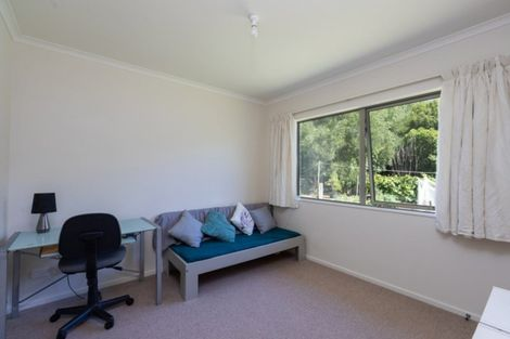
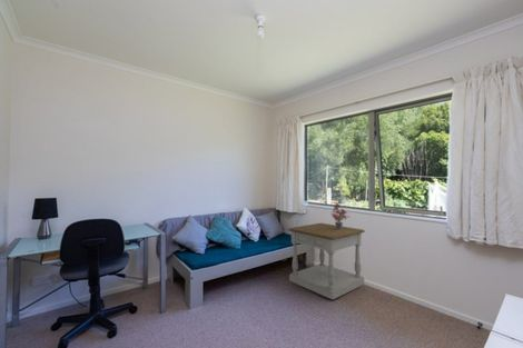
+ potted plant (338, 212)
+ side table (324, 255)
